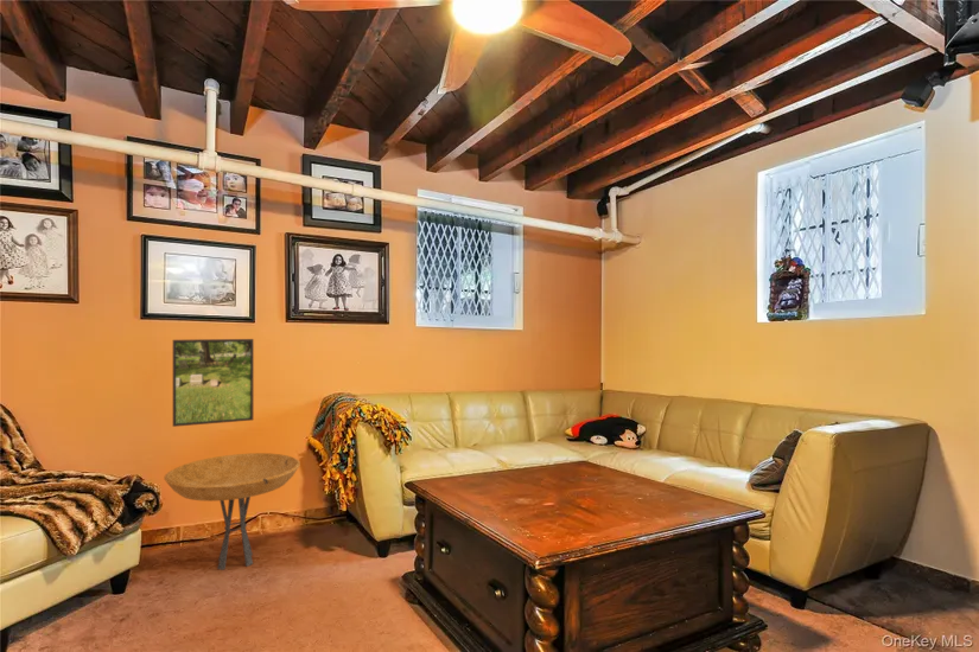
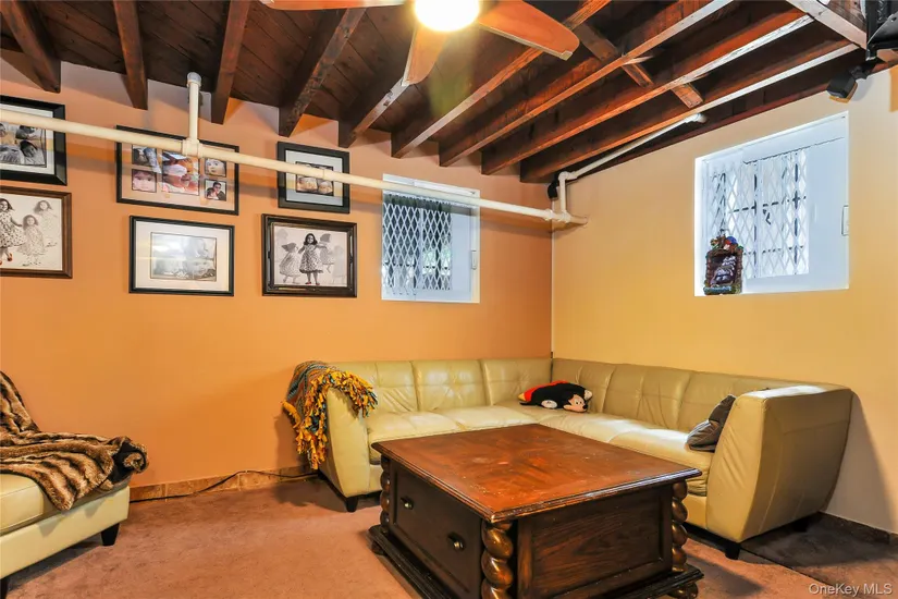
- side table (231, 513)
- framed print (214, 381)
